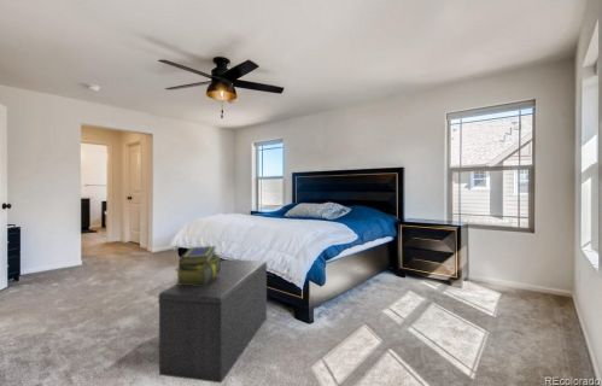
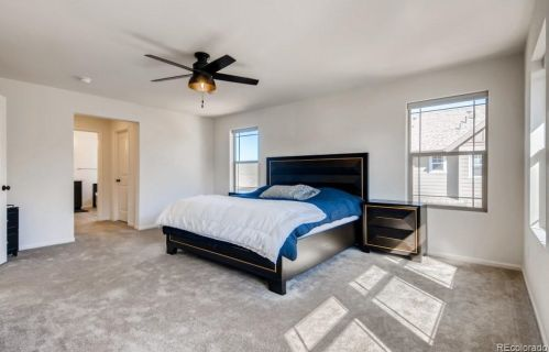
- bench (222, 308)
- stack of books (199, 264)
